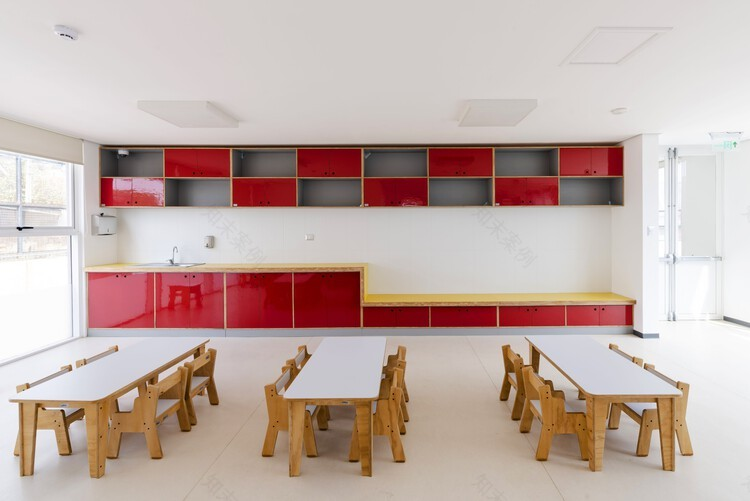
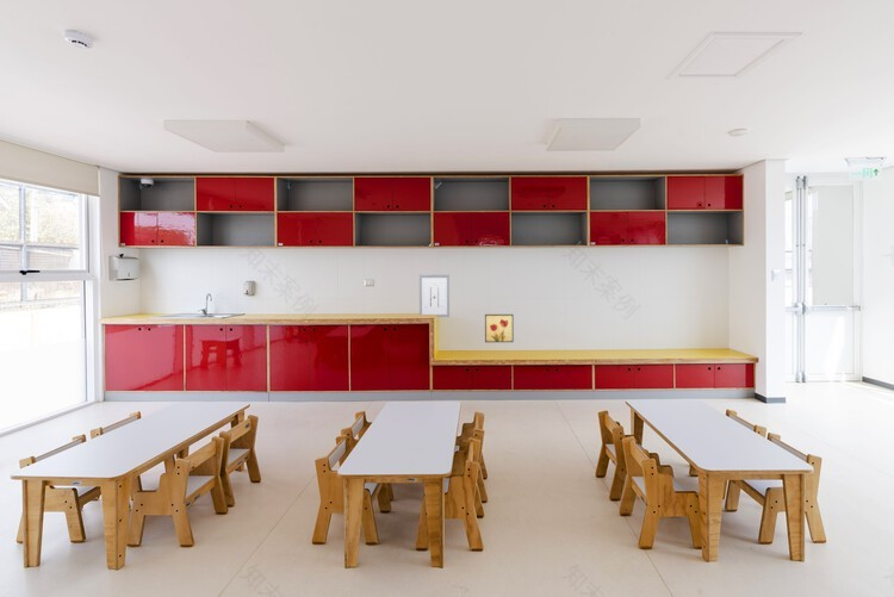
+ wall art (434, 296)
+ wall art (498, 328)
